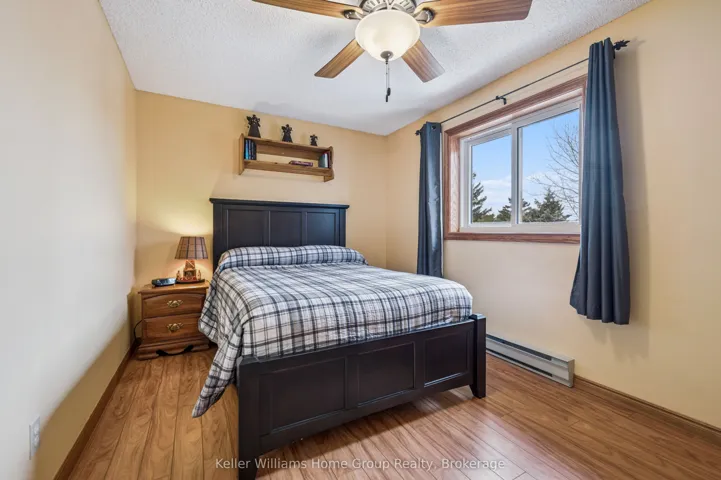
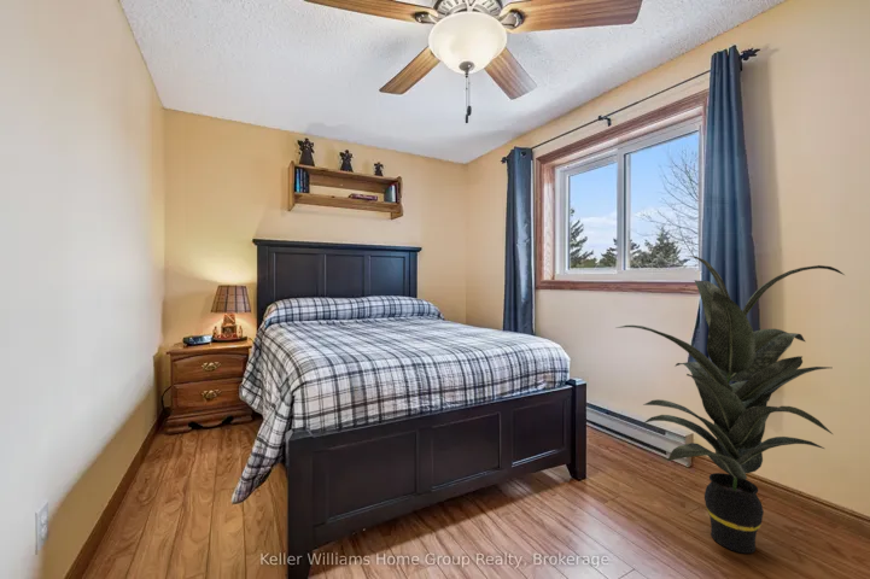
+ indoor plant (723, 393)
